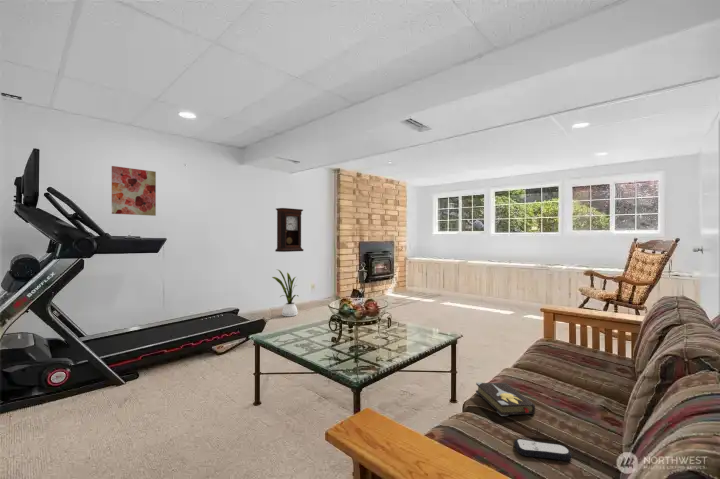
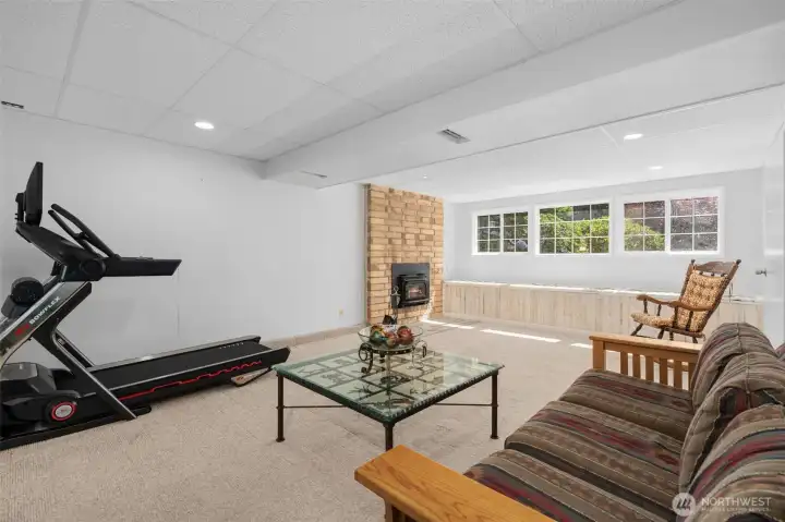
- remote control (542, 449)
- hardback book (503, 396)
- wall art (134, 191)
- pendulum clock (290, 230)
- house plant (287, 291)
